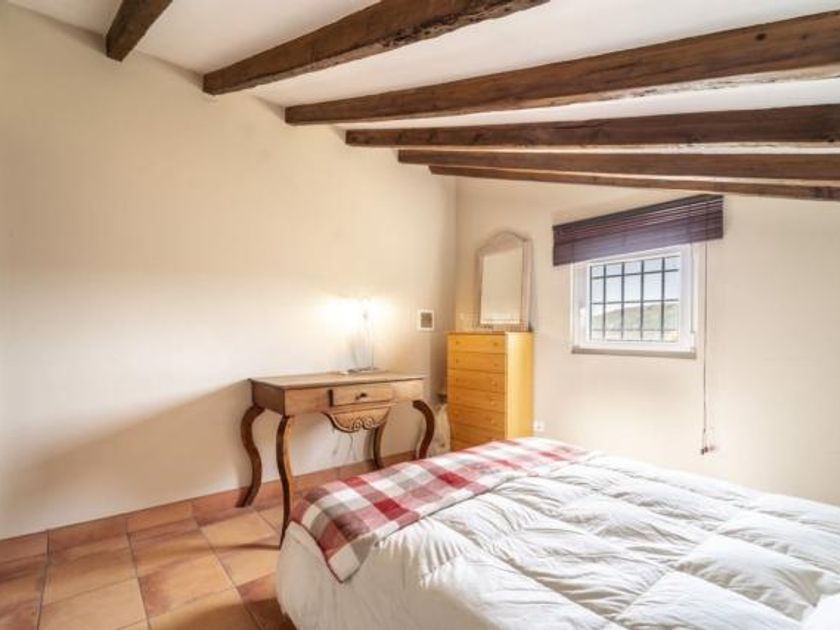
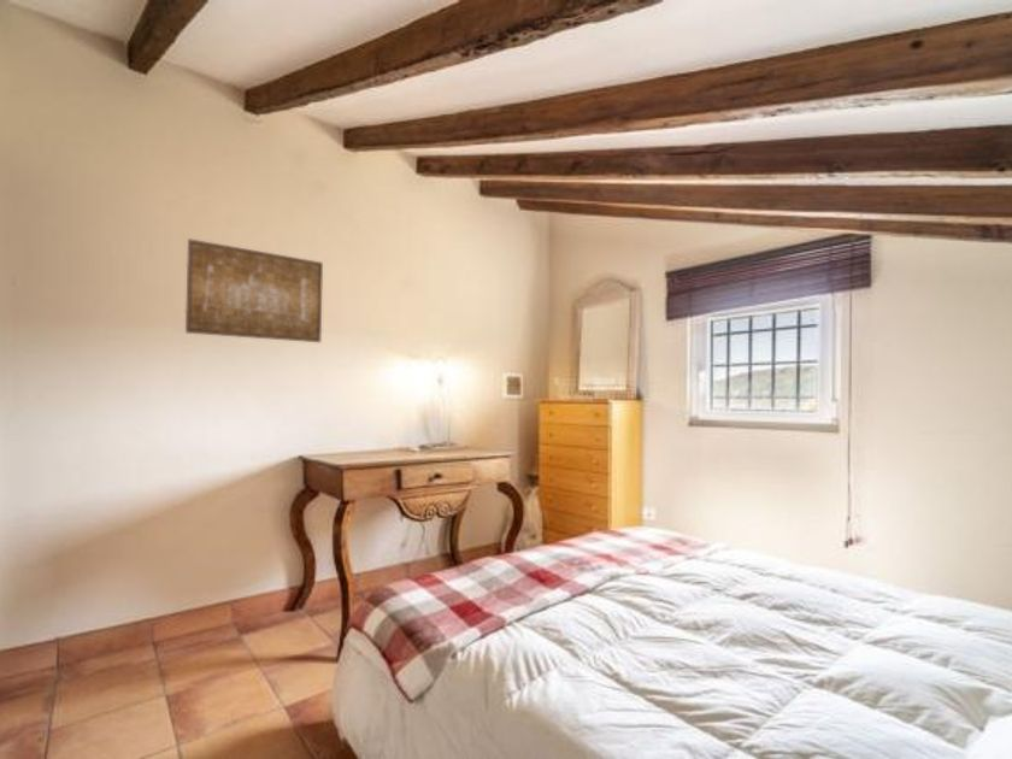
+ wall art (259, 294)
